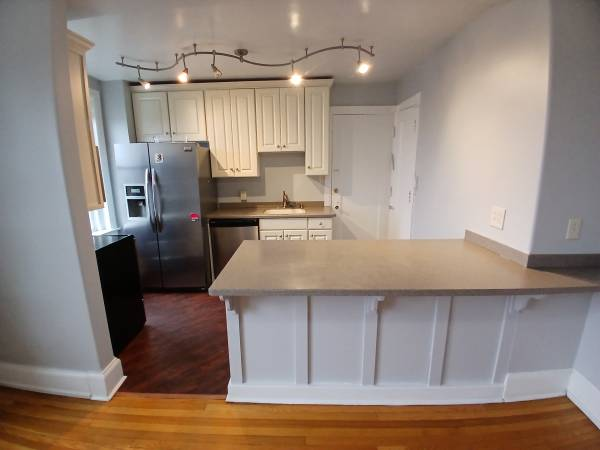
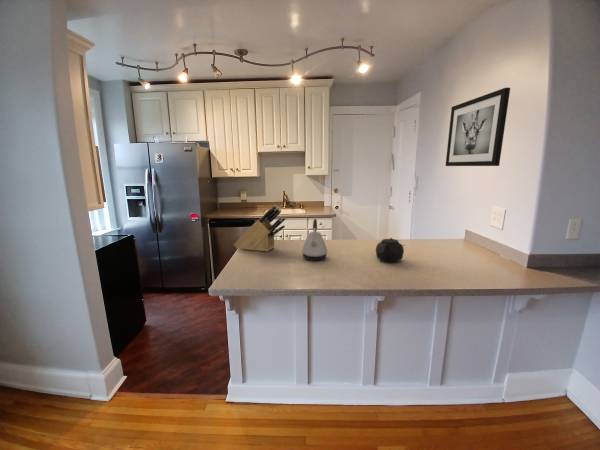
+ teapot (389, 251)
+ kettle (314, 238)
+ wall art (472, 133)
+ knife block (259, 227)
